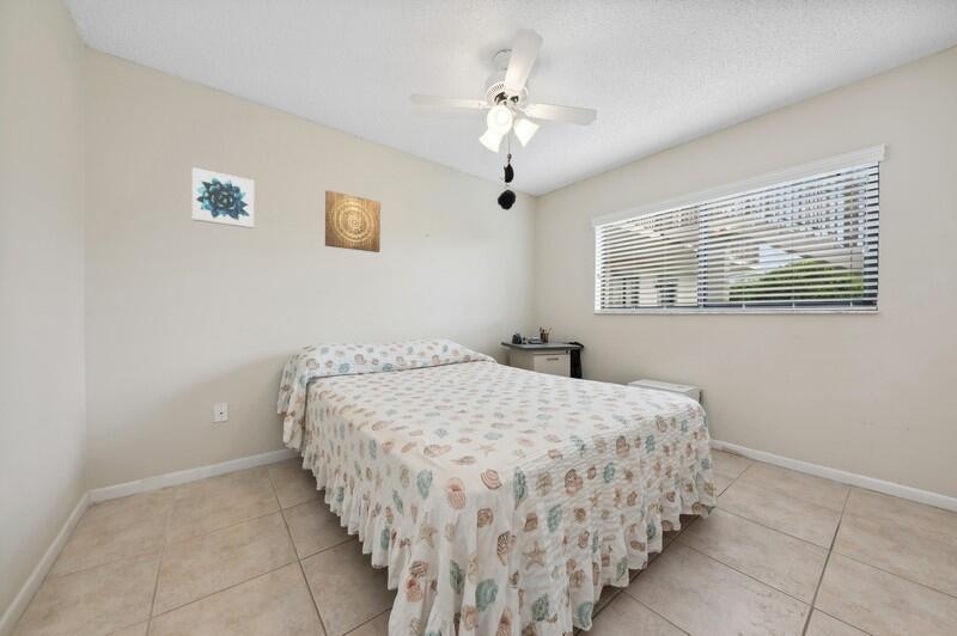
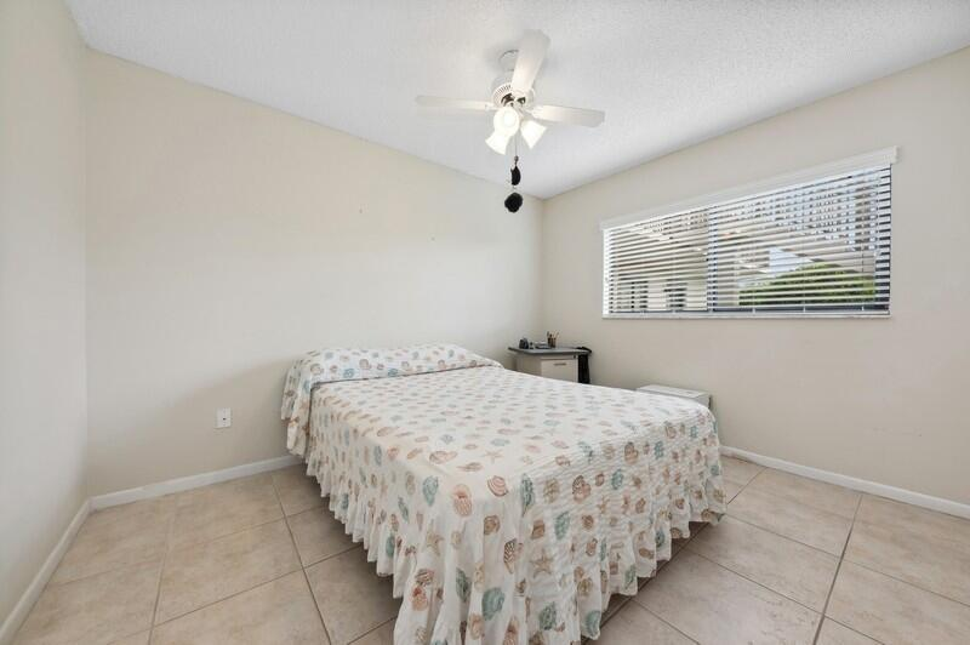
- wall art (224, 198)
- wall art (353, 222)
